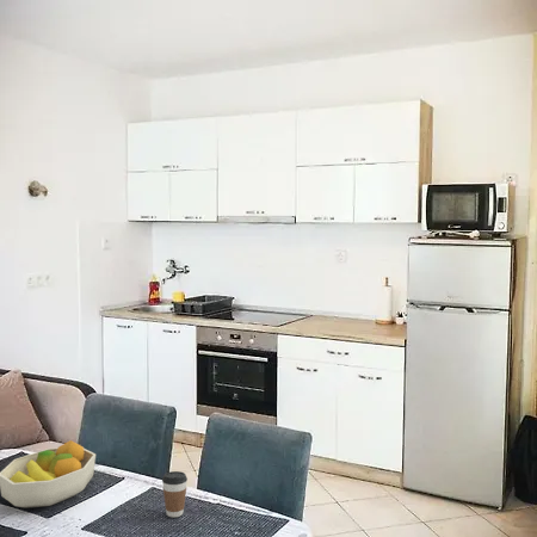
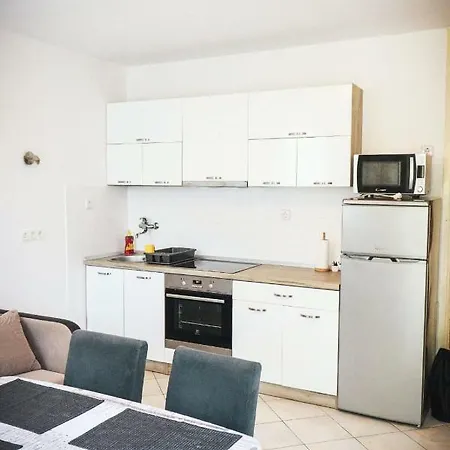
- coffee cup (174, 494)
- fruit bowl (49, 471)
